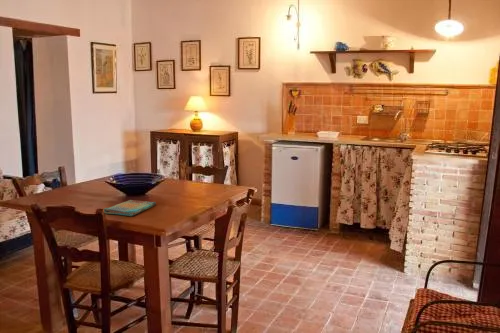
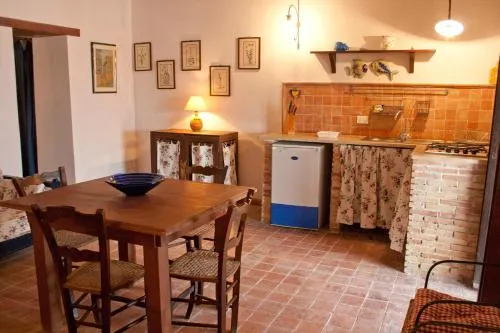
- dish towel (130, 206)
